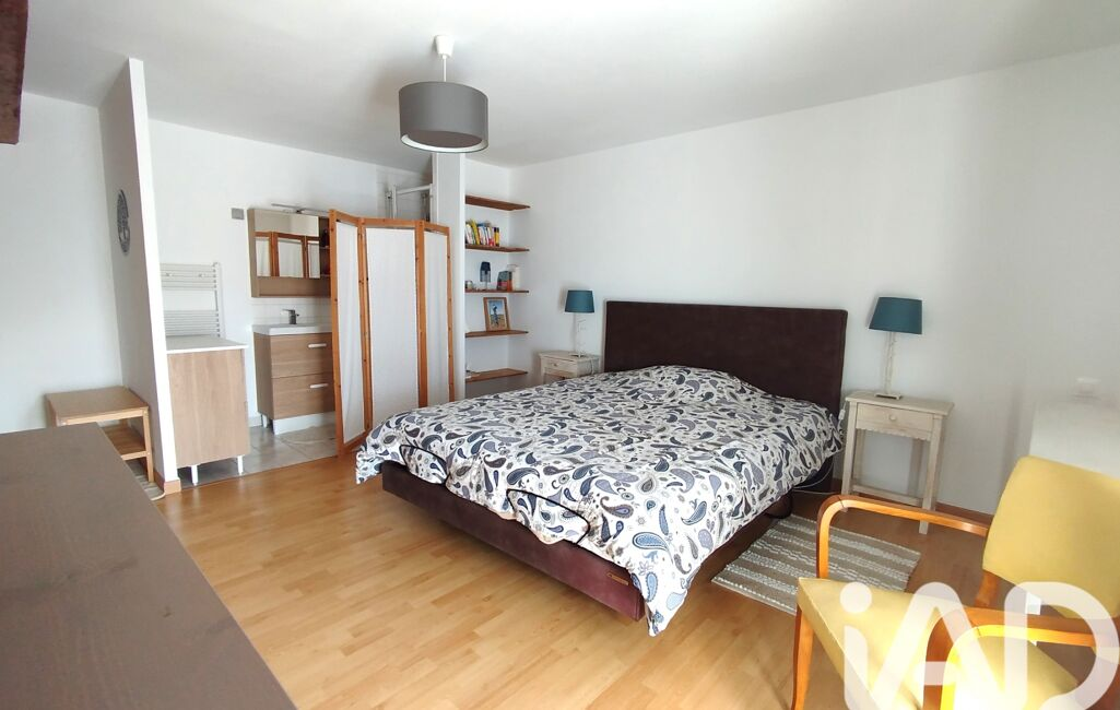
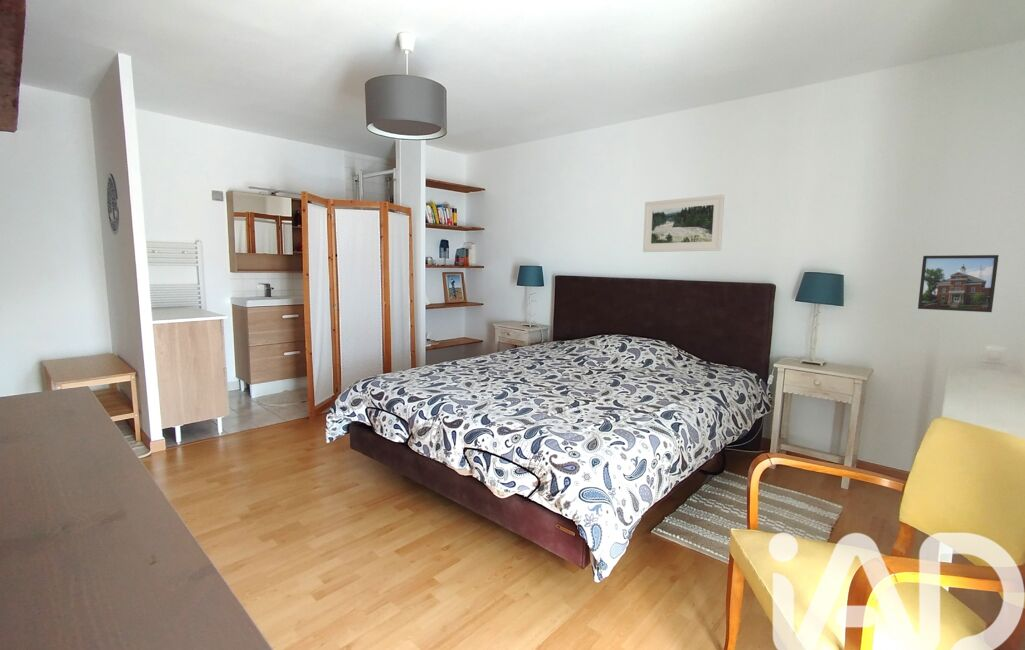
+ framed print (681, 225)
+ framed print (956, 283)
